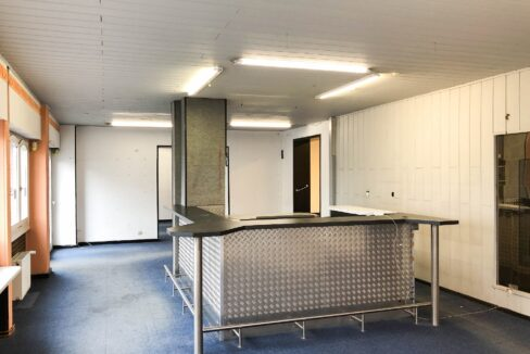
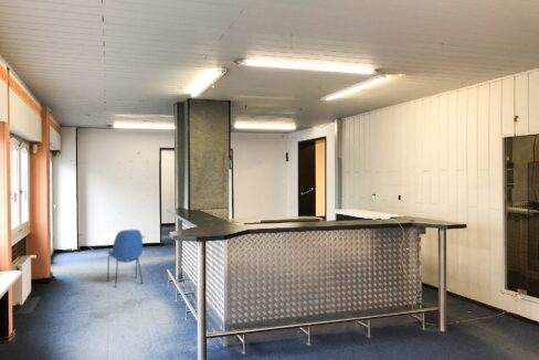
+ chair (126, 255)
